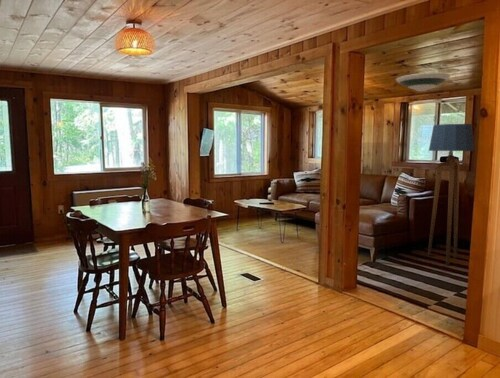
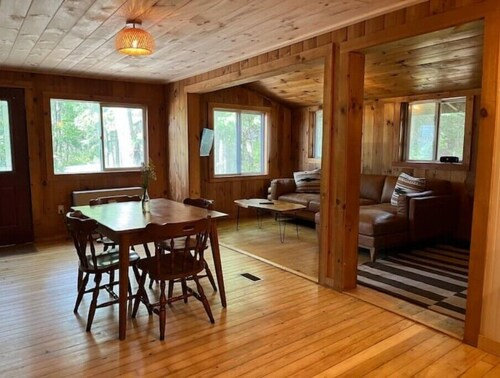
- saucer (421, 84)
- floor lamp (448, 194)
